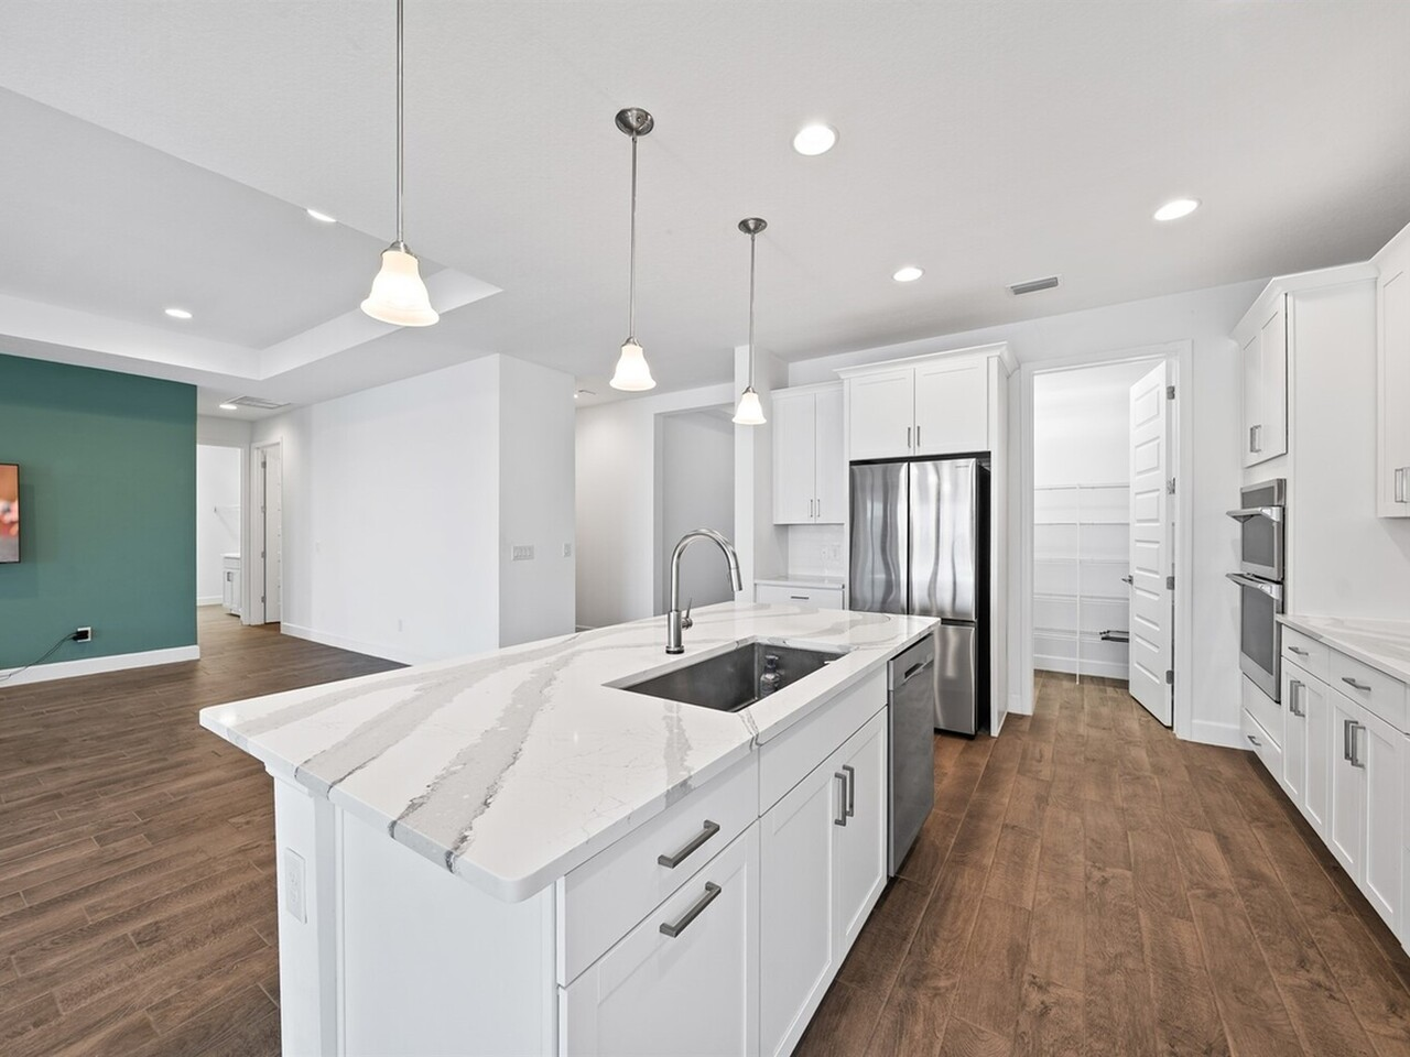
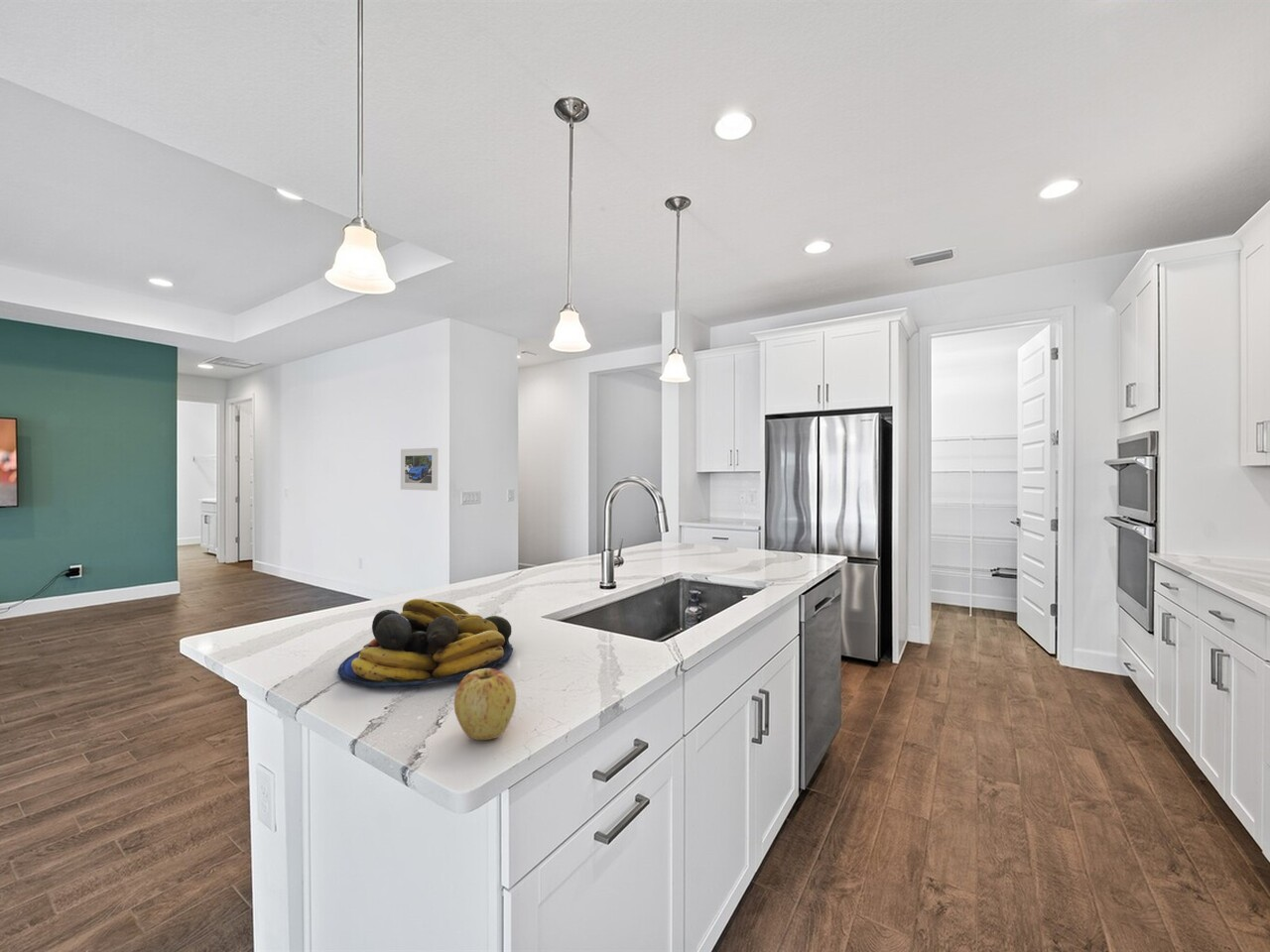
+ fruit bowl (430, 630)
+ apple (485, 702)
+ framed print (419, 469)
